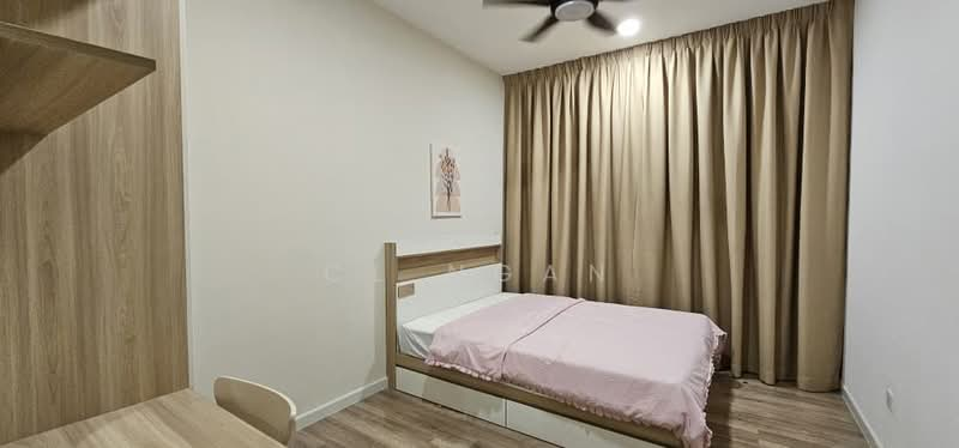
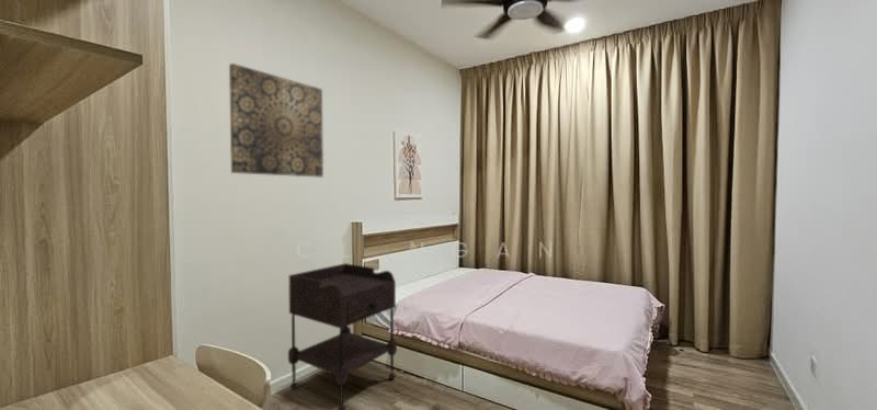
+ side table (345, 329)
+ wall art (281, 126)
